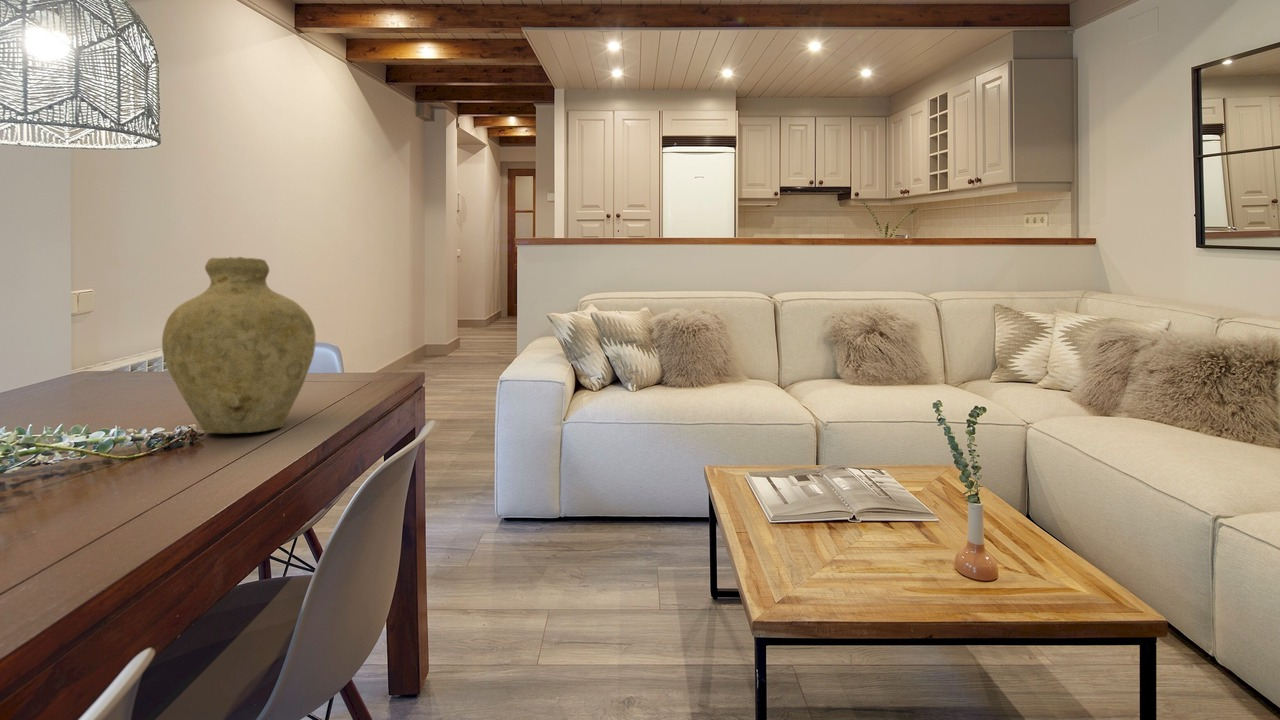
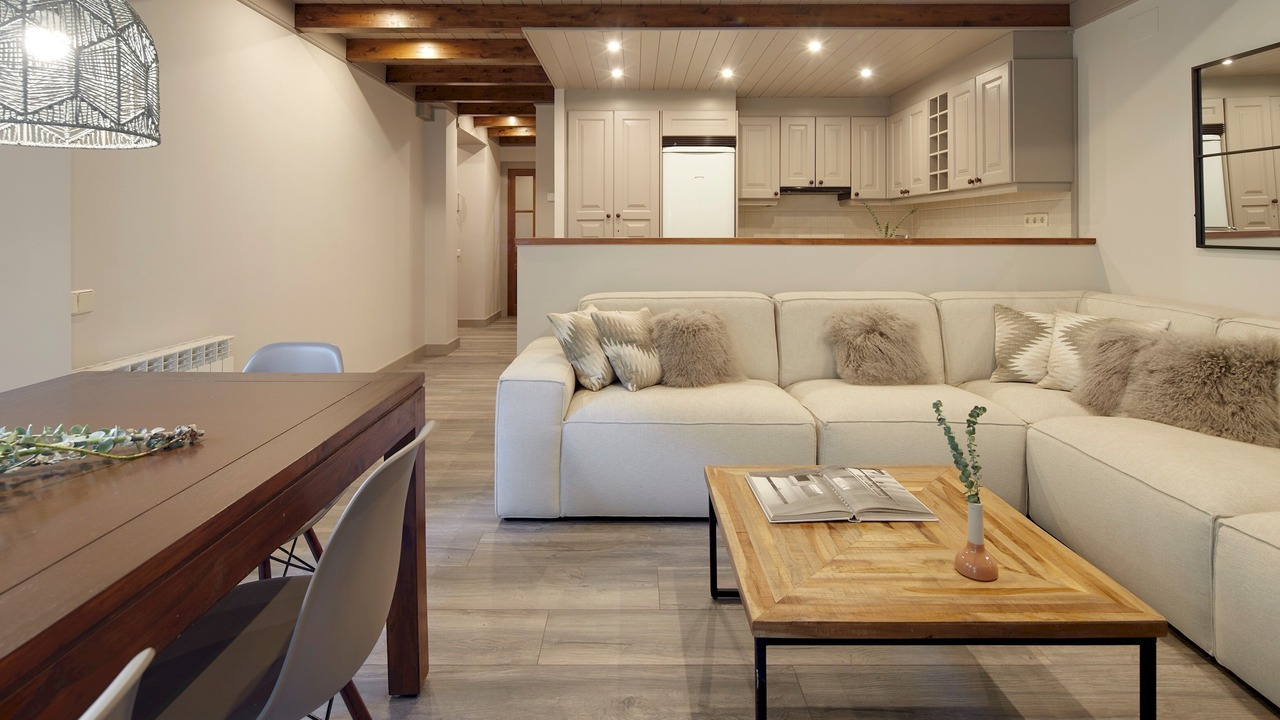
- vase (241, 344)
